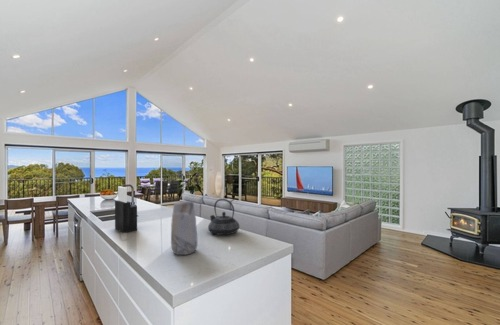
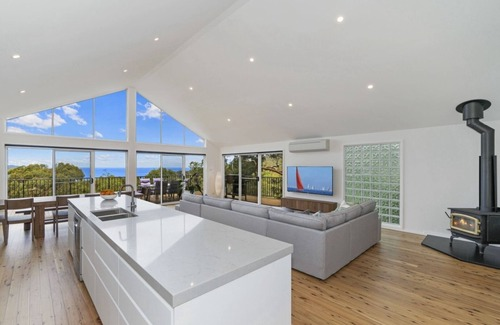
- teapot (222, 214)
- knife block (127, 207)
- vase (184, 226)
